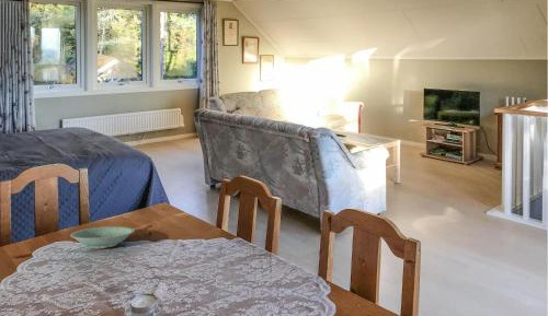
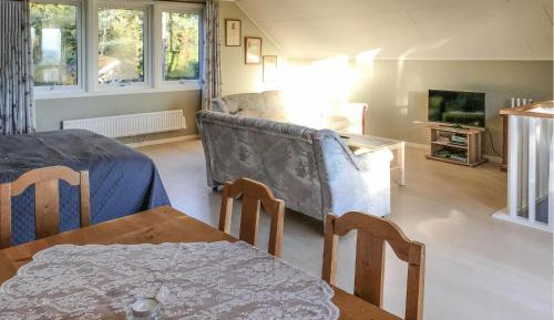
- bowl (103, 238)
